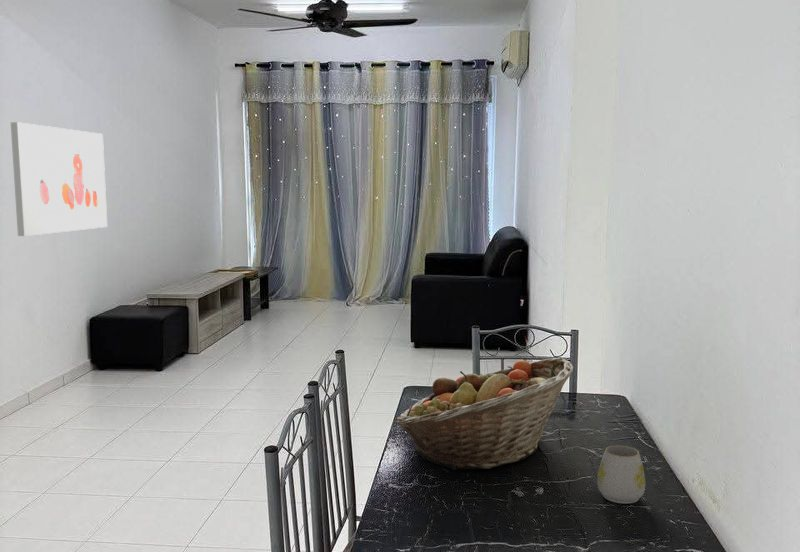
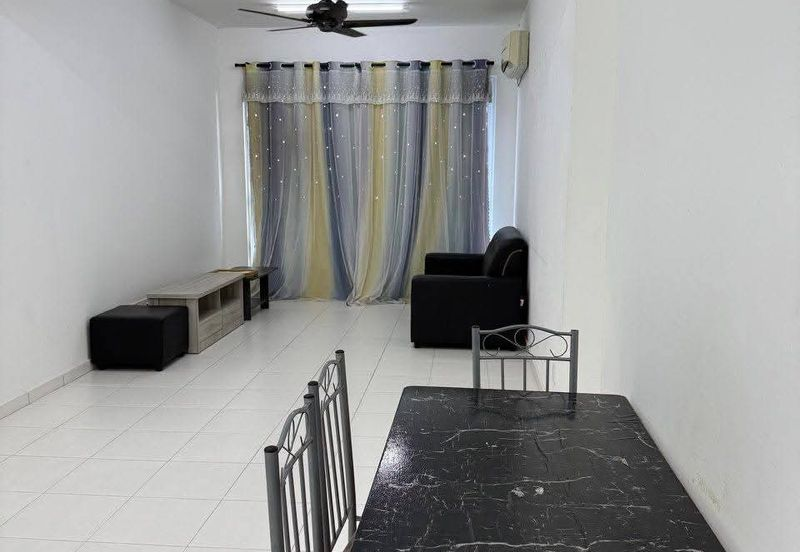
- wall art (64, 180)
- mug (622, 471)
- fruit basket (487, 405)
